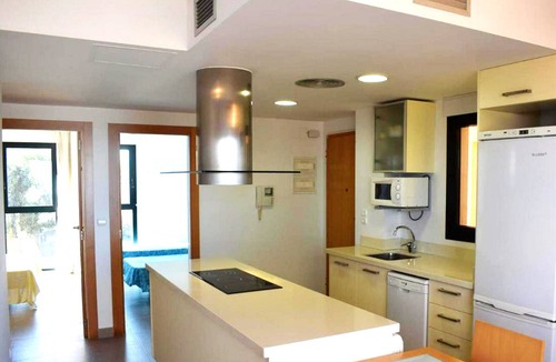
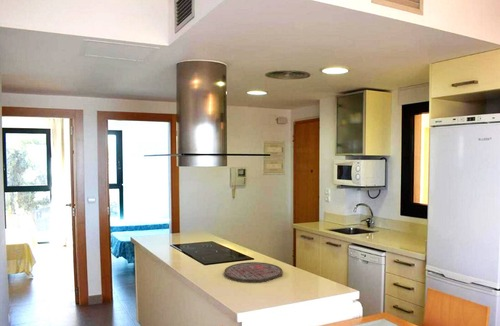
+ cutting board (253, 271)
